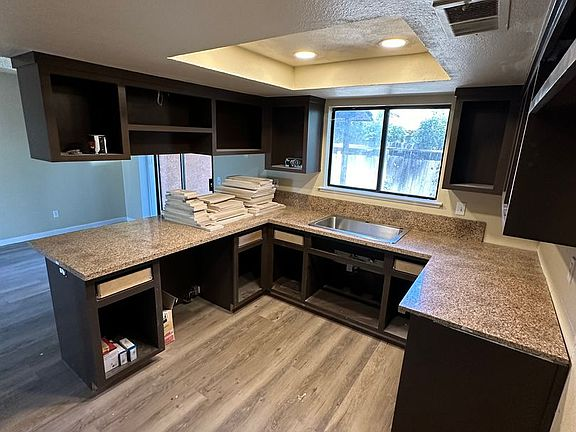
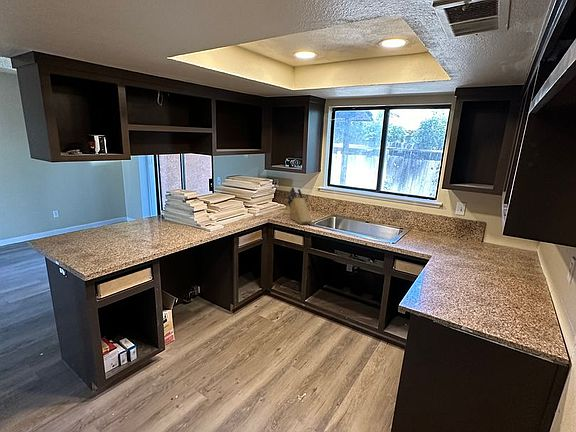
+ knife block (299, 204)
